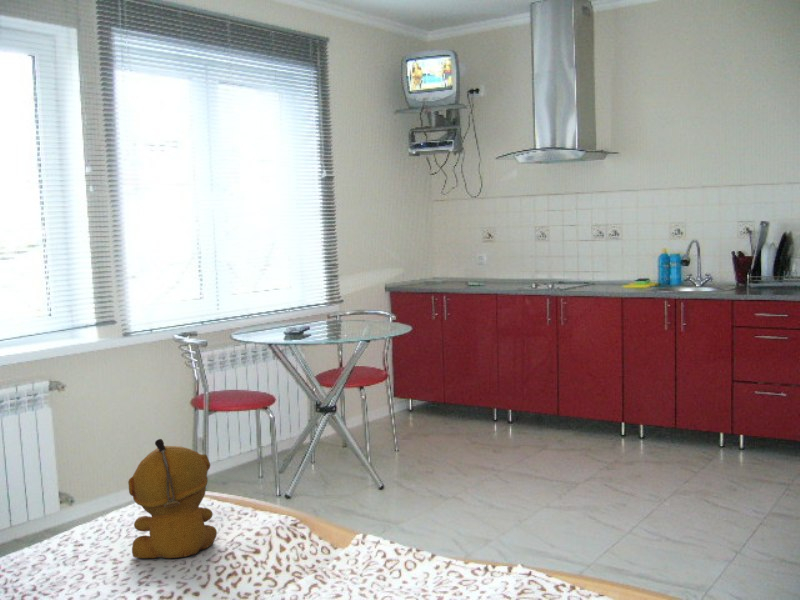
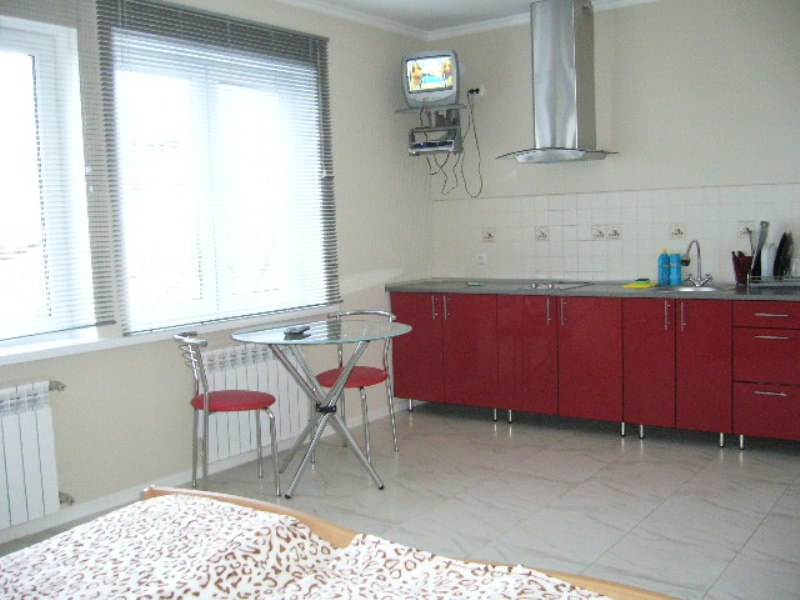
- stuffed bear (171, 494)
